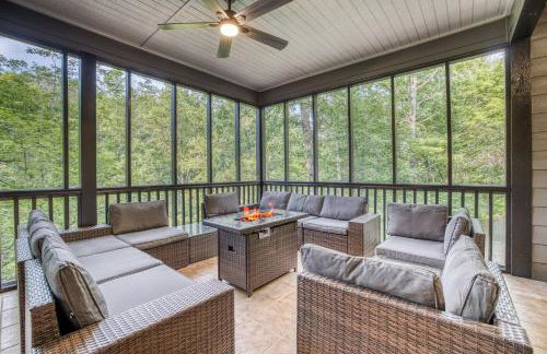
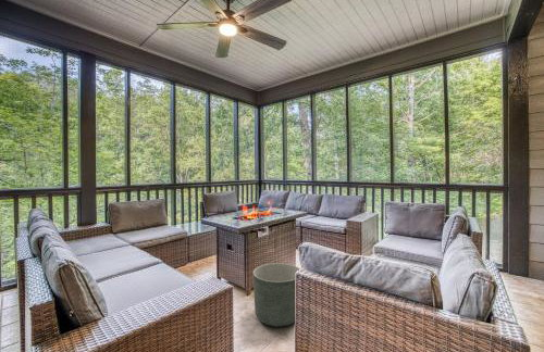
+ planter (277, 293)
